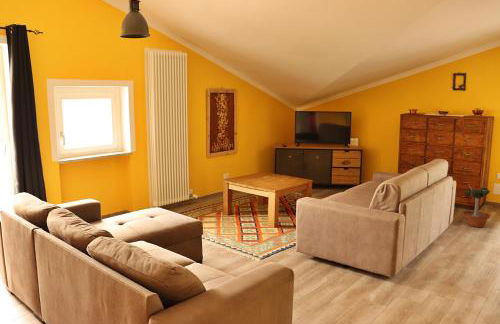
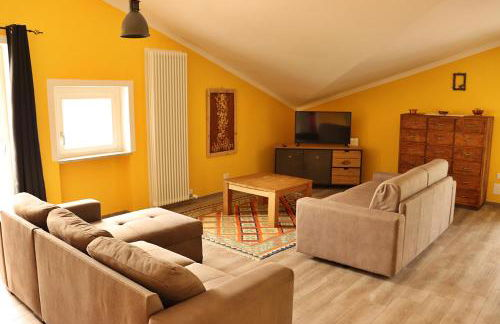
- potted tree (476, 204)
